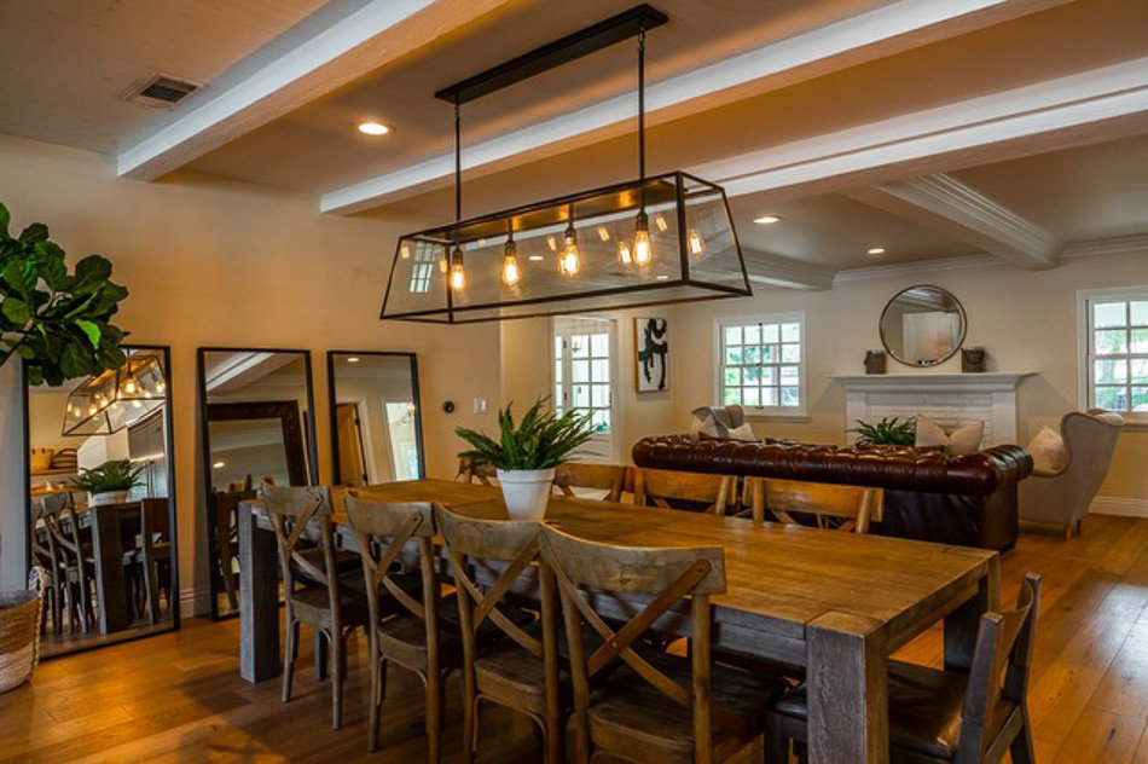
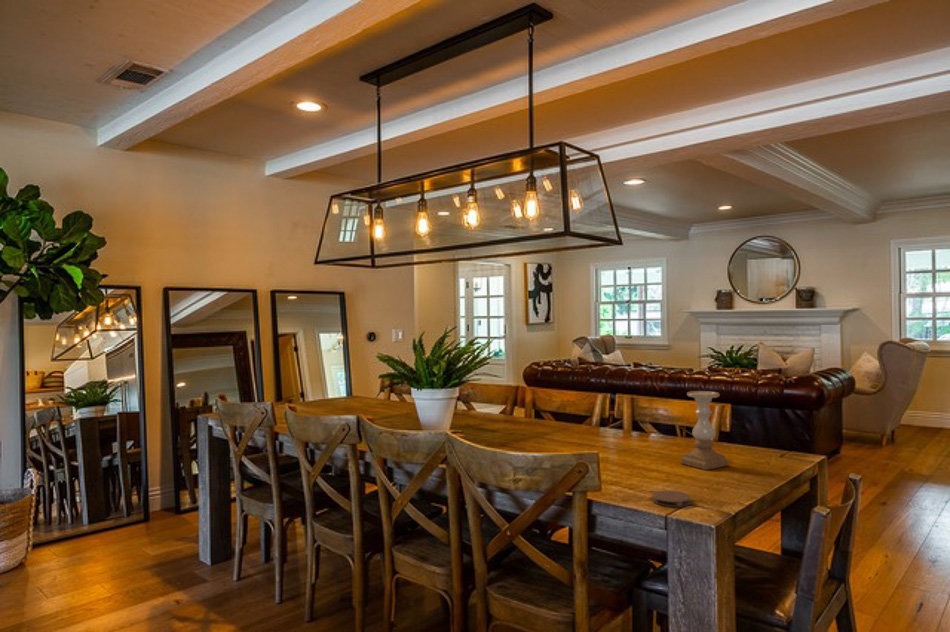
+ candle holder (703, 428)
+ coaster (671, 498)
